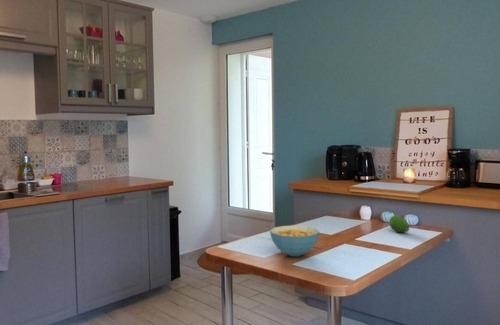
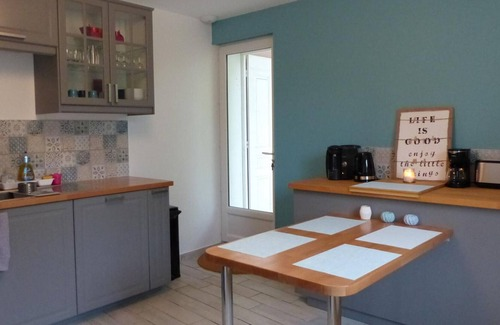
- fruit (399, 223)
- cereal bowl (294, 242)
